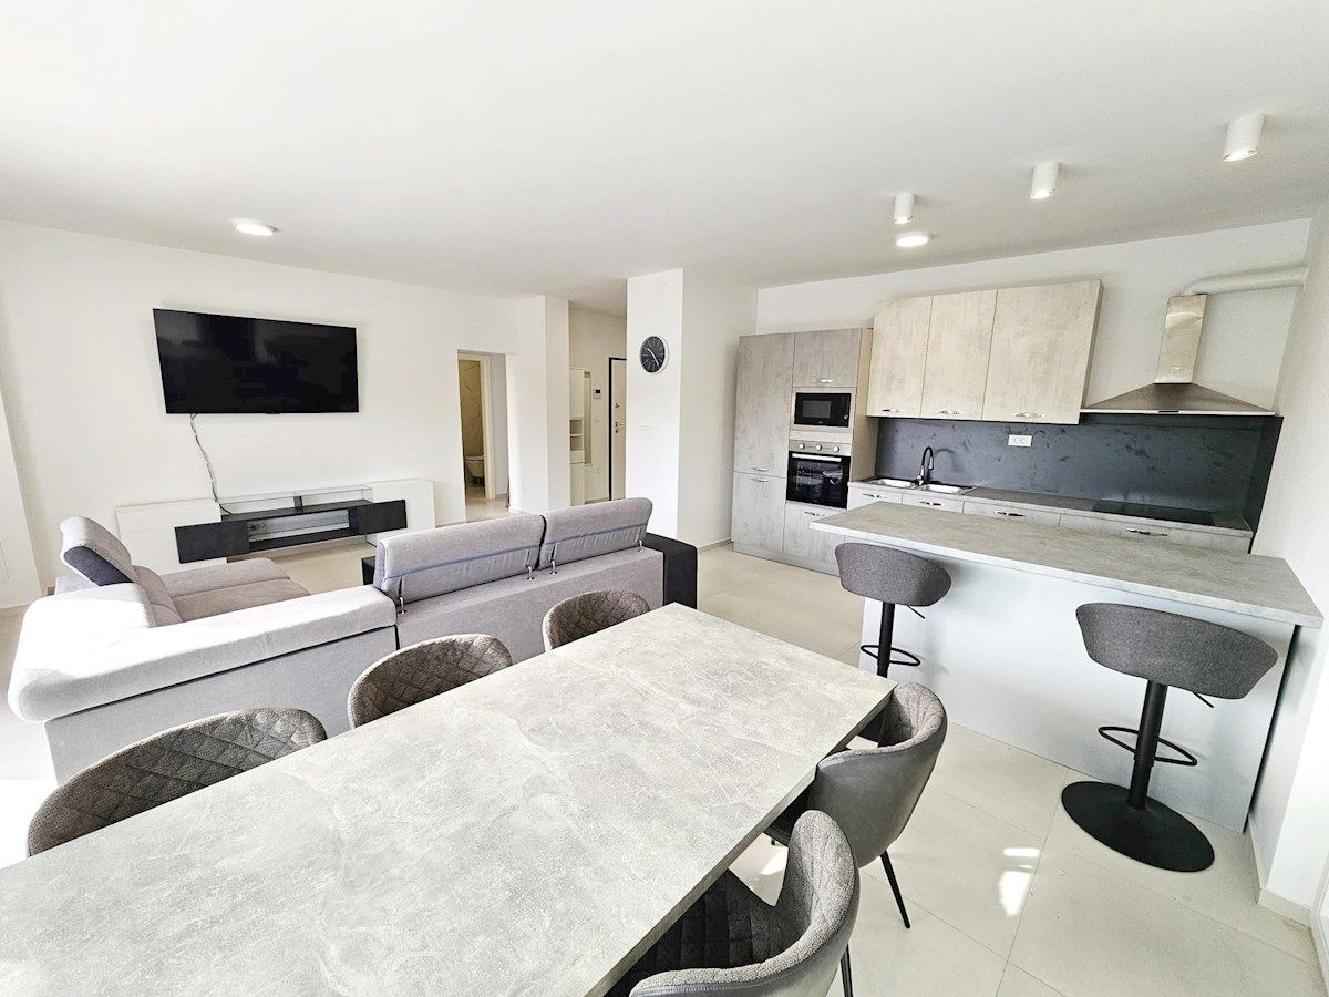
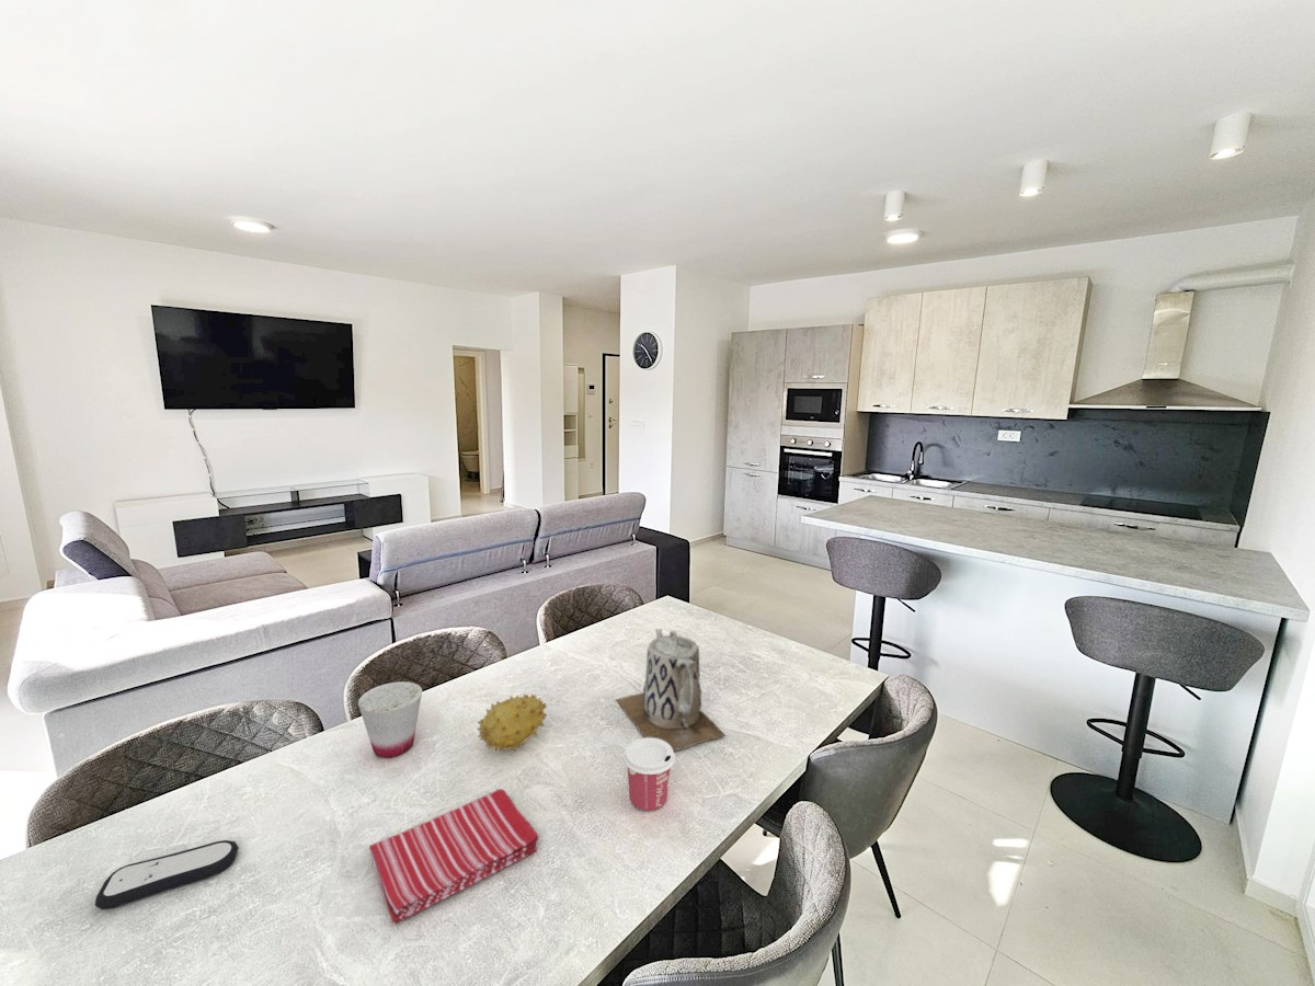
+ cup (649, 775)
+ cup (392, 721)
+ remote control (171, 870)
+ dish towel (456, 845)
+ teapot (668, 675)
+ fruit (514, 719)
